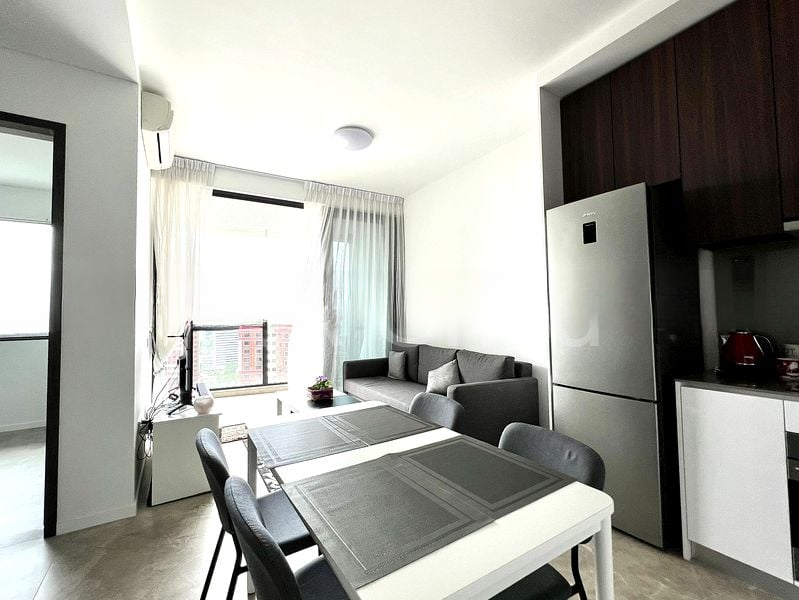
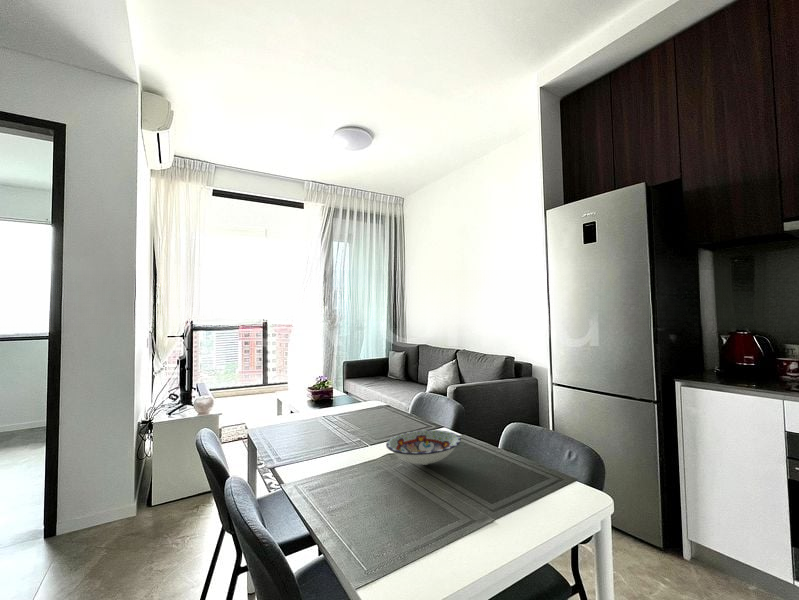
+ bowl (424, 451)
